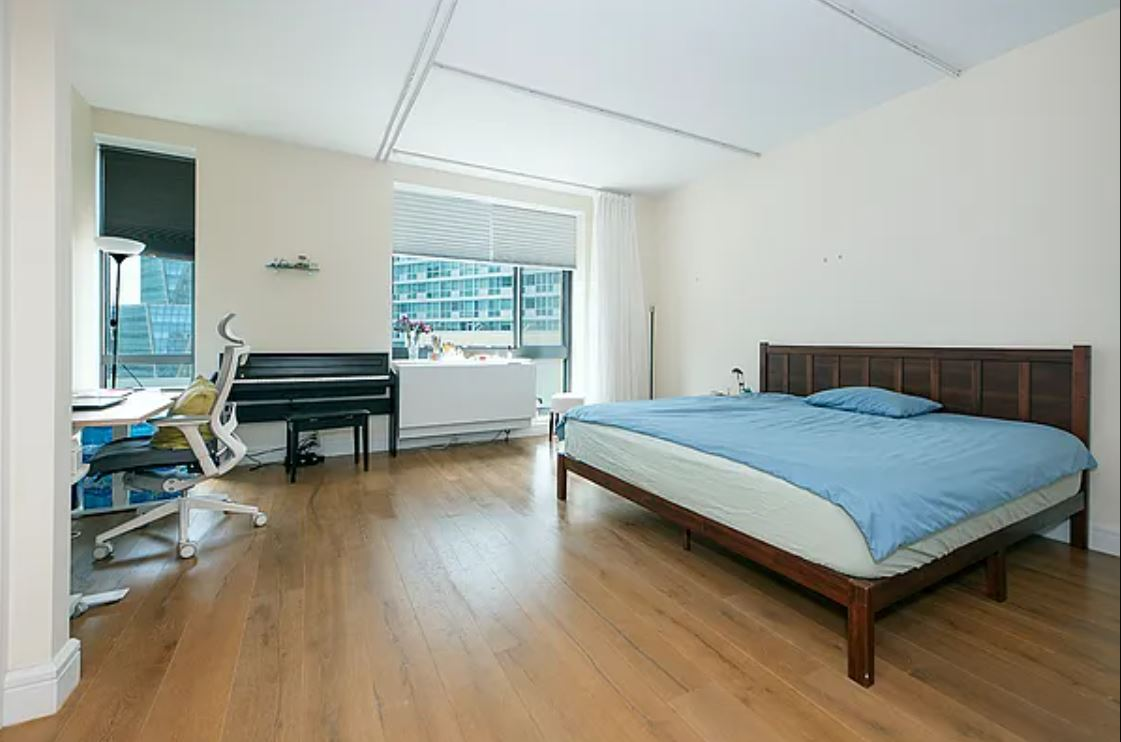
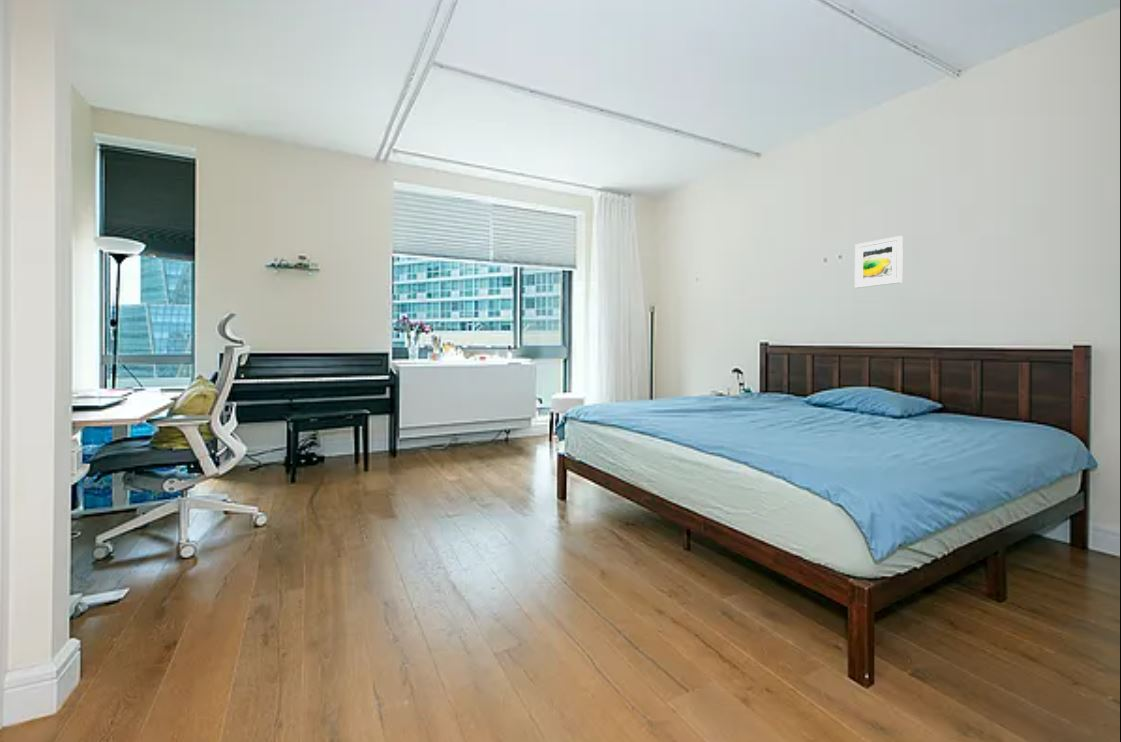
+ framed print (877, 262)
